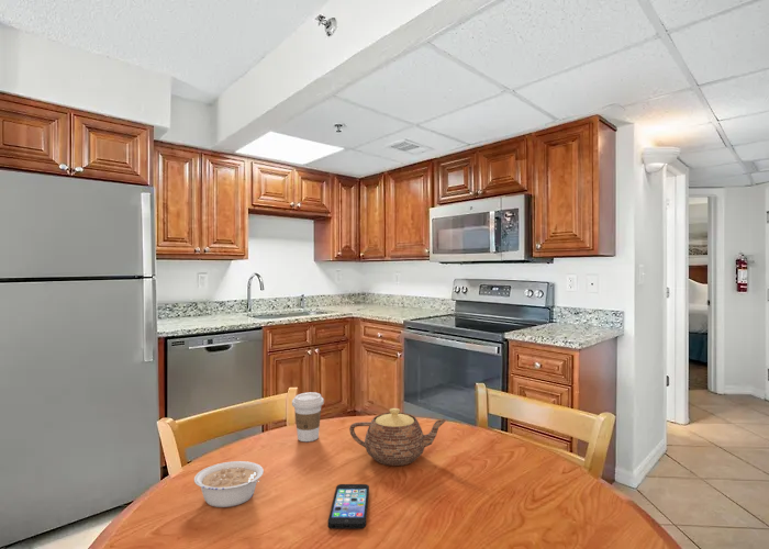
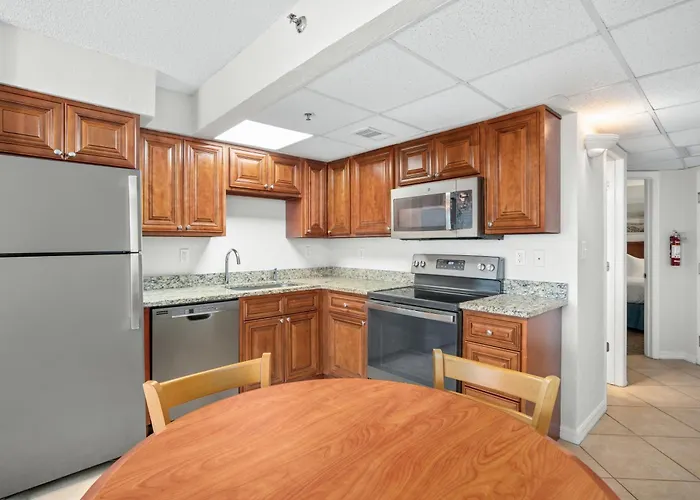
- smartphone (349, 504)
- coffee cup (308, 416)
- legume (232, 482)
- teapot (398, 433)
